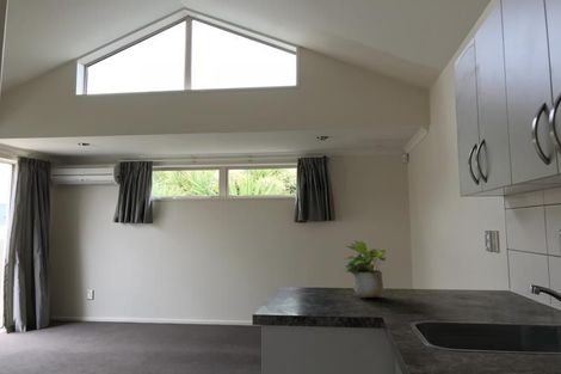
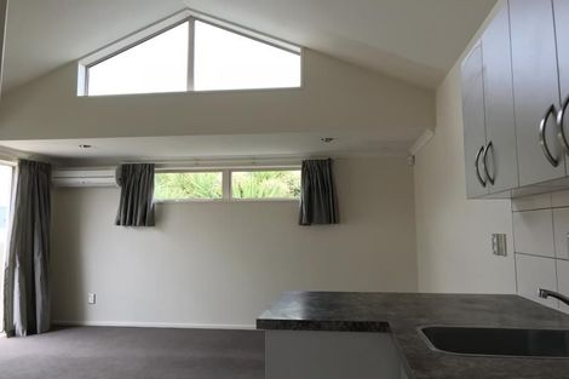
- potted plant (363, 268)
